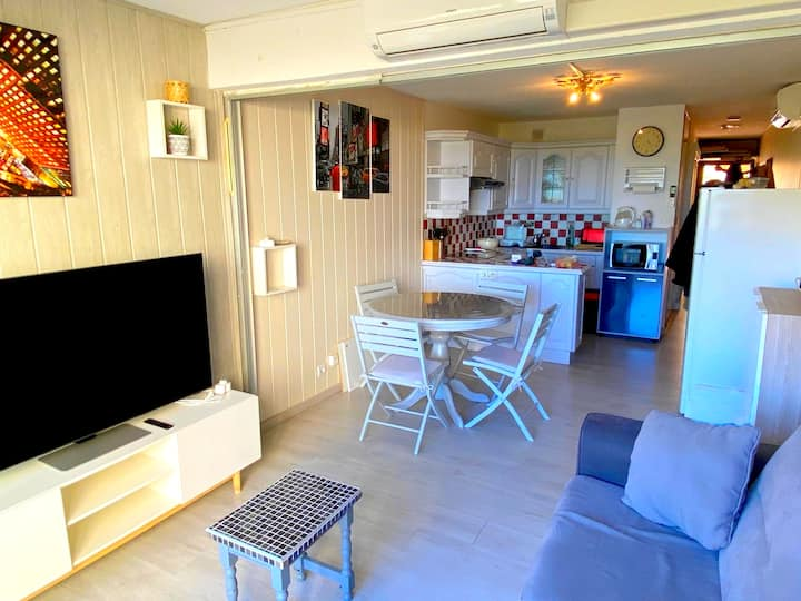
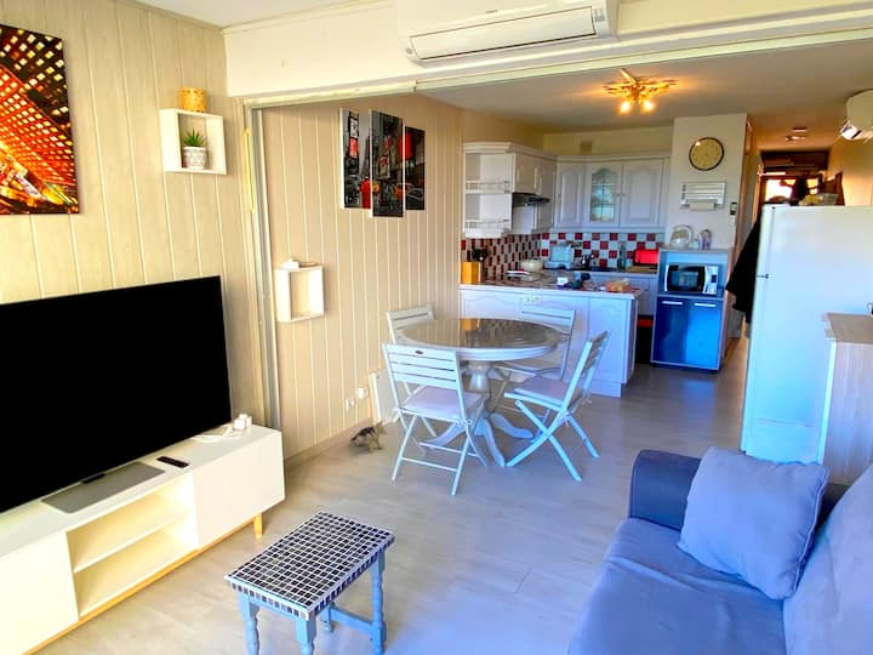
+ plush toy (366, 431)
